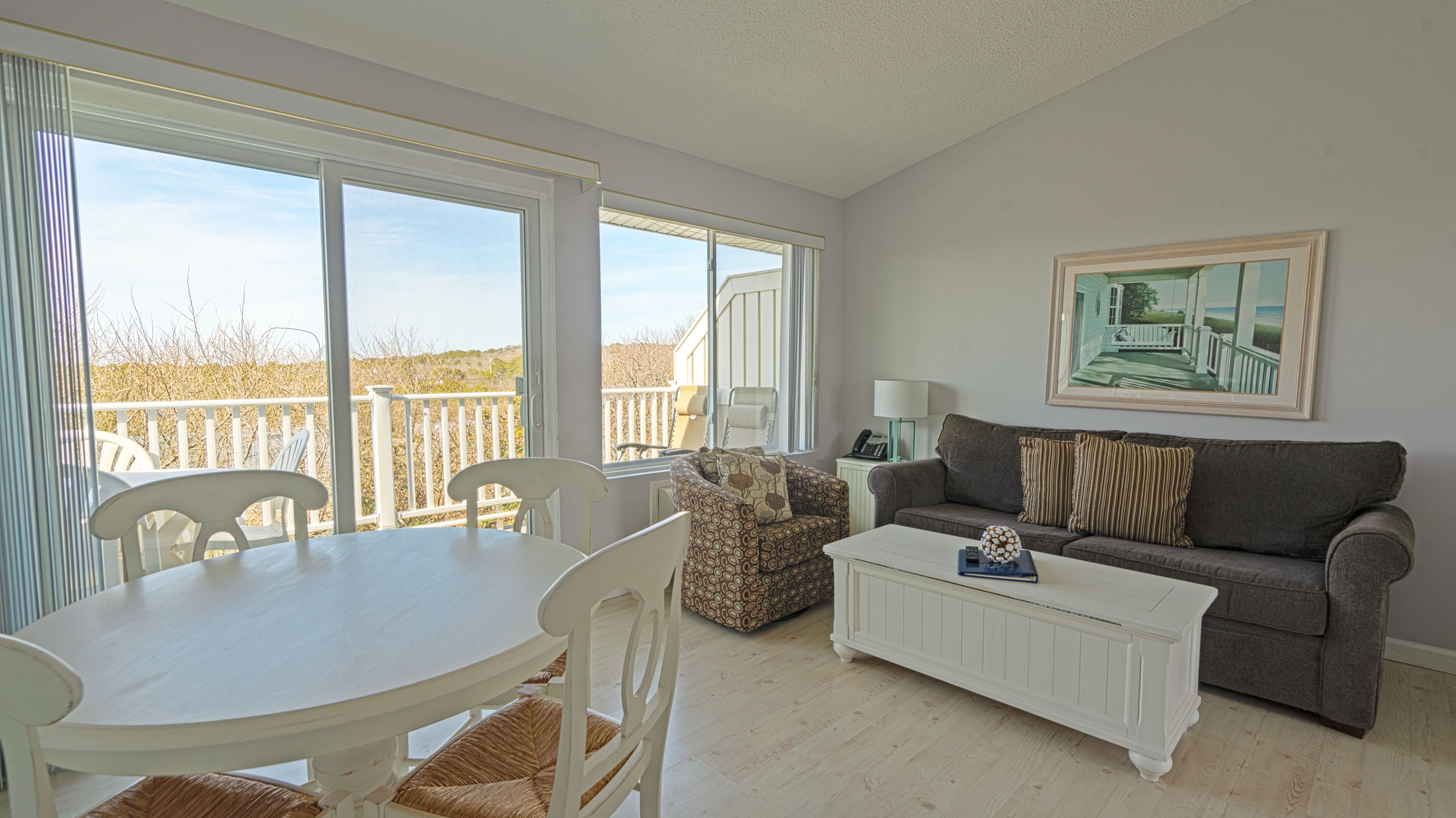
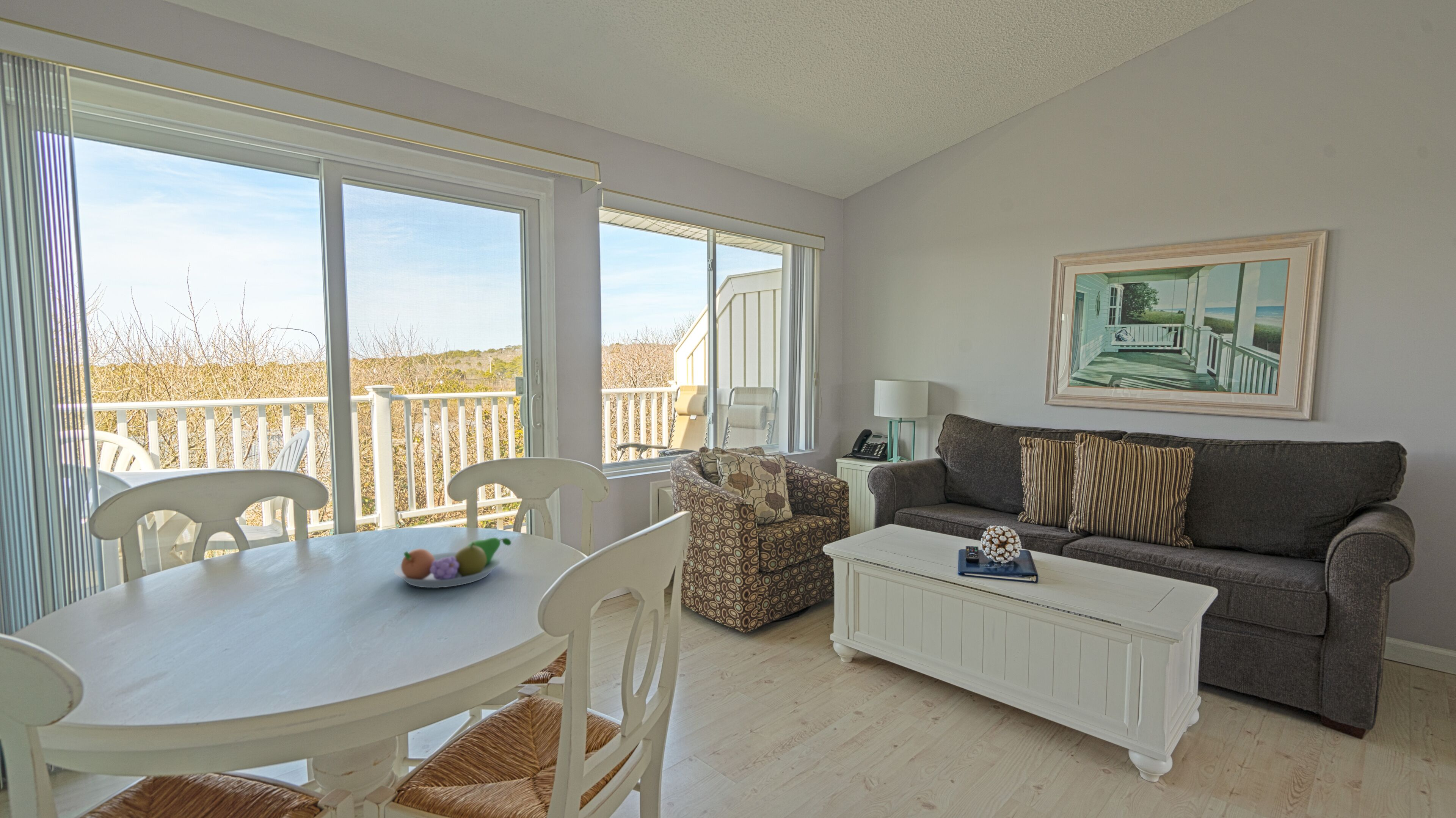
+ fruit bowl (453, 556)
